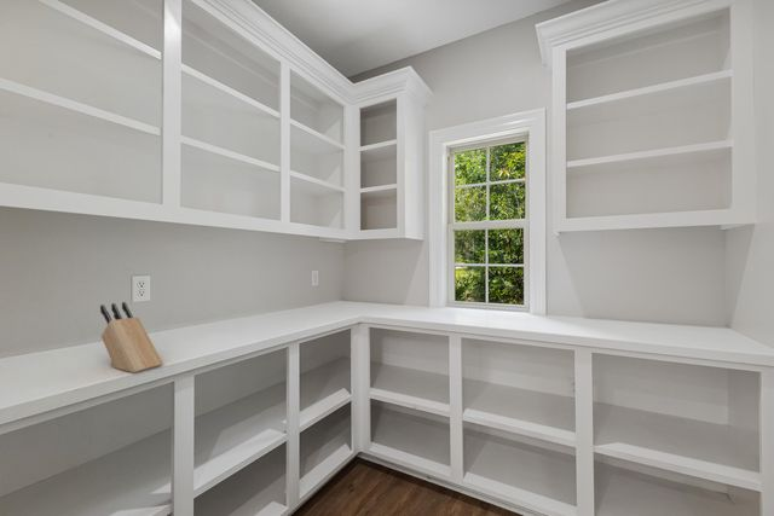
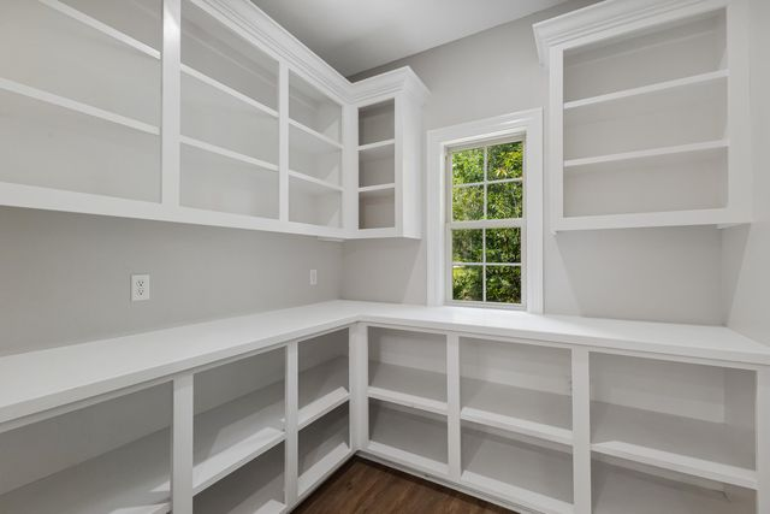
- knife block (128, 334)
